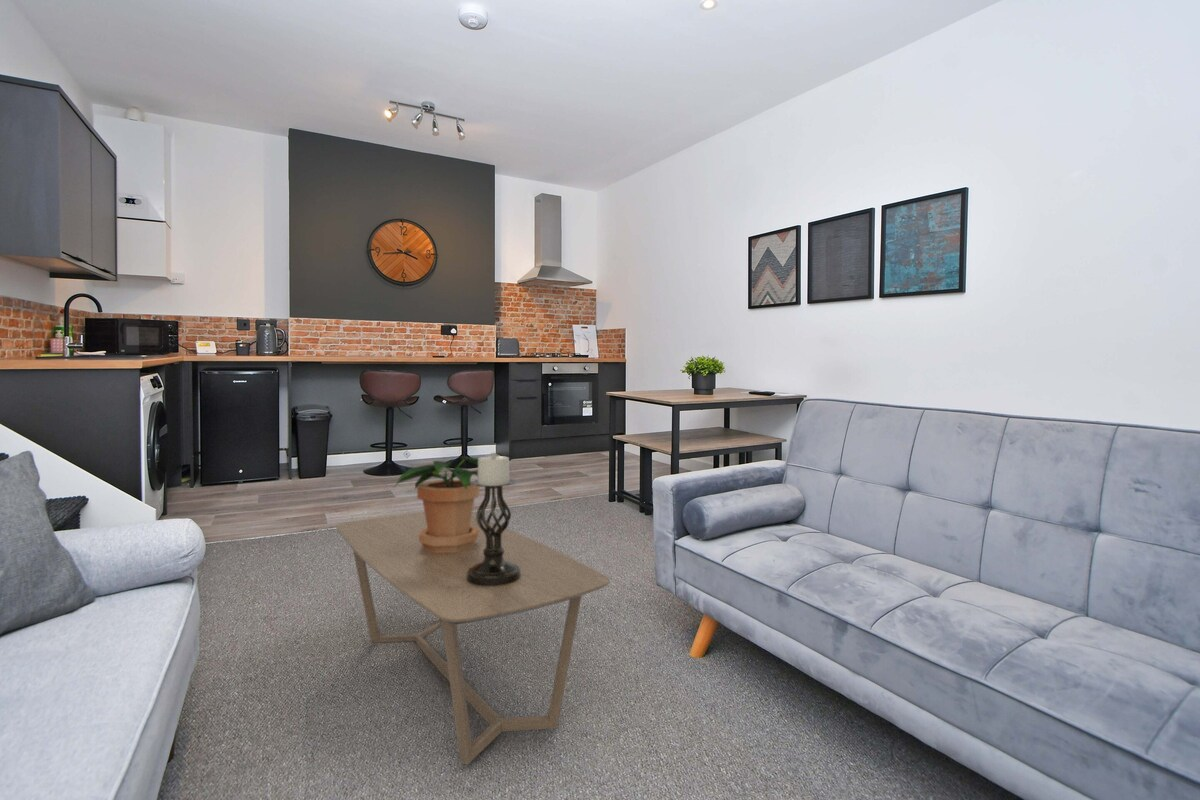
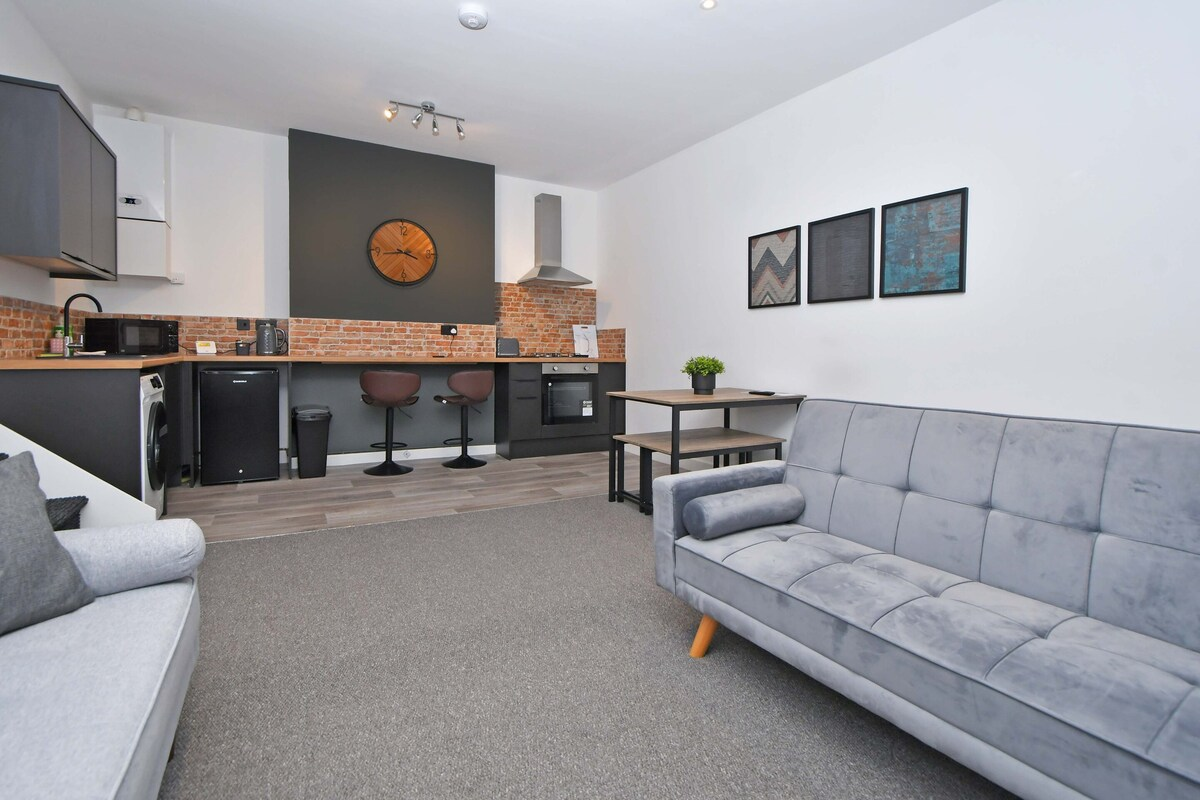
- candle holder (493, 514)
- potted plant (440, 500)
- coffee table (452, 614)
